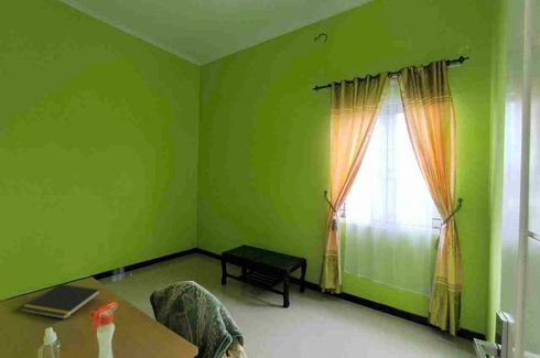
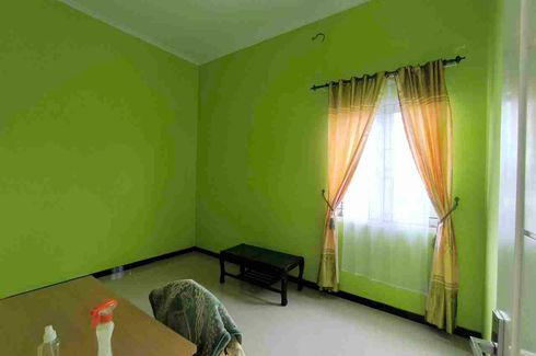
- notepad (62, 300)
